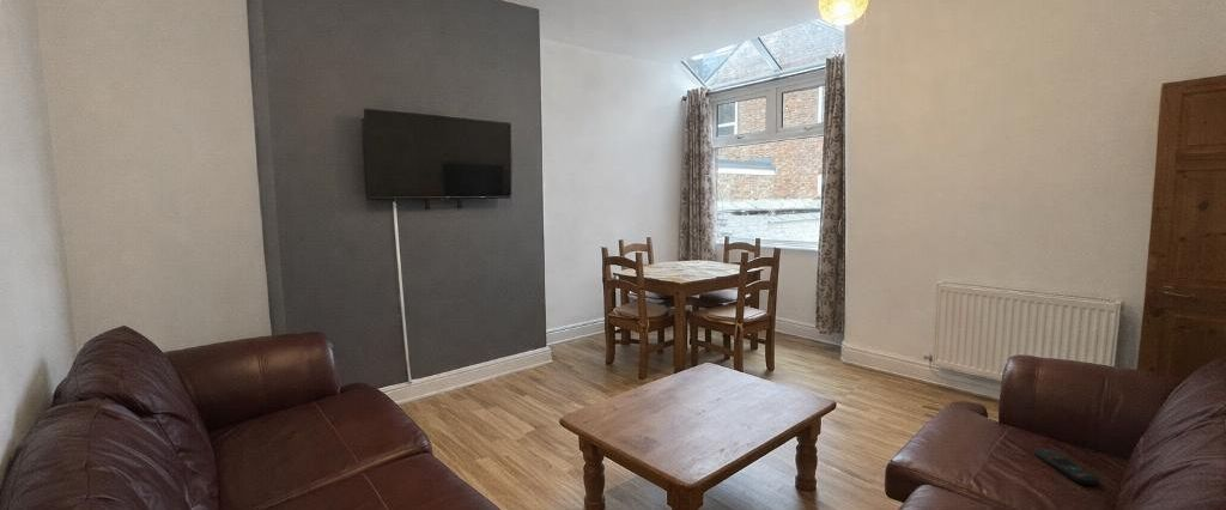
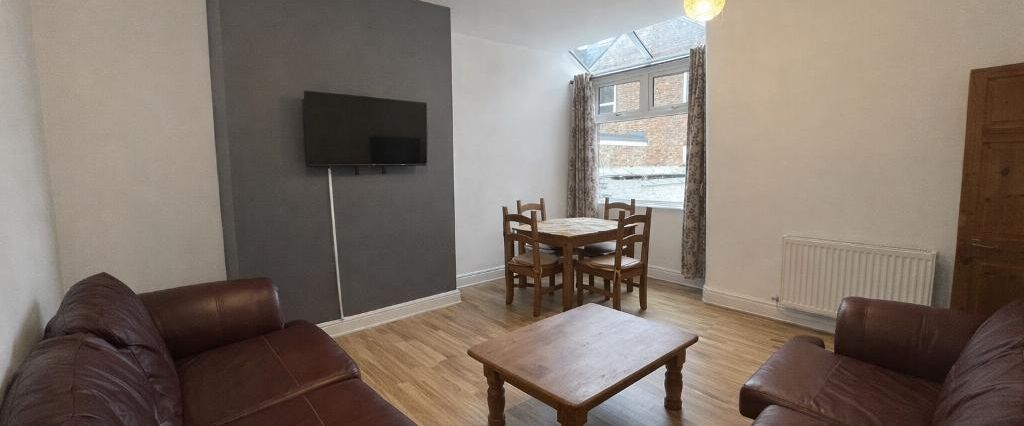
- remote control (1064, 465)
